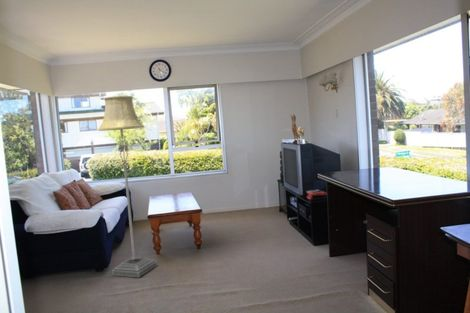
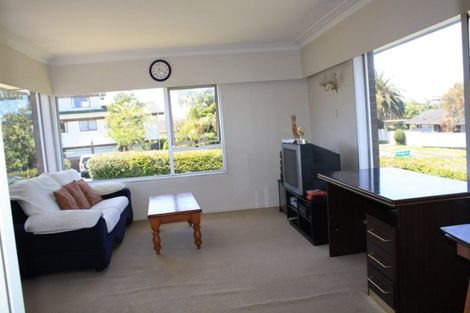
- floor lamp (127, 185)
